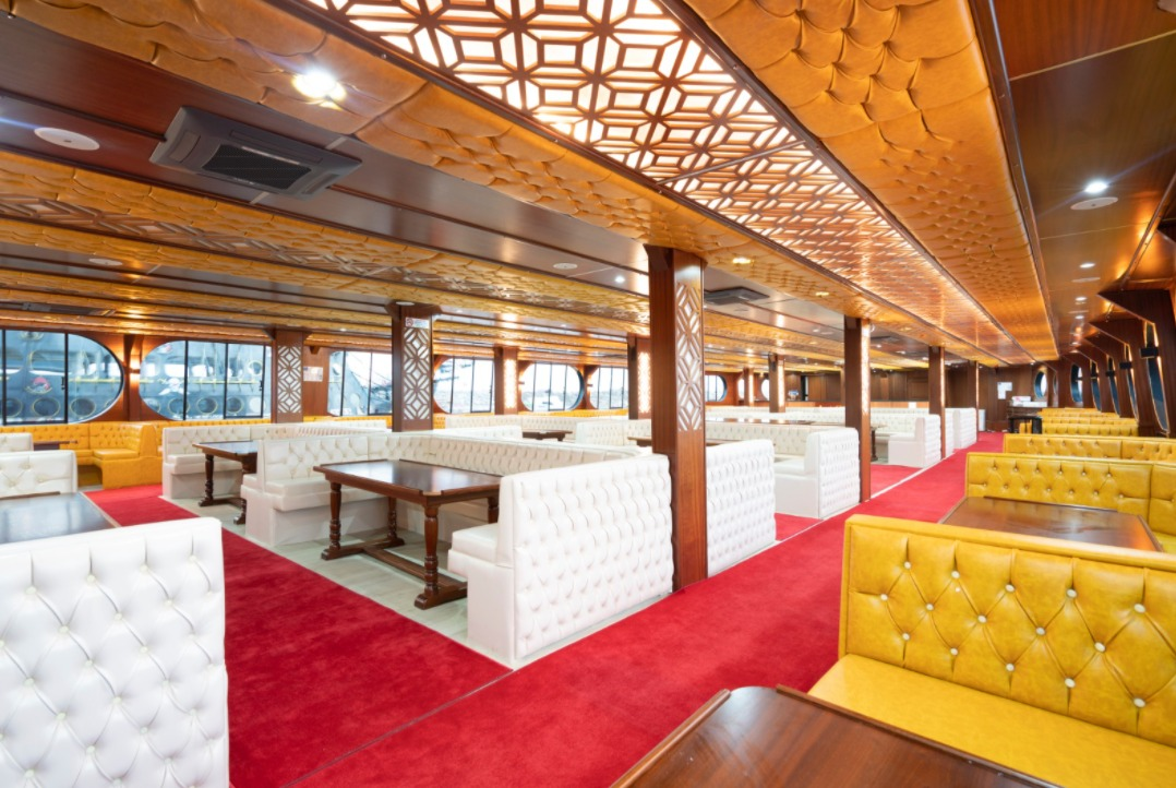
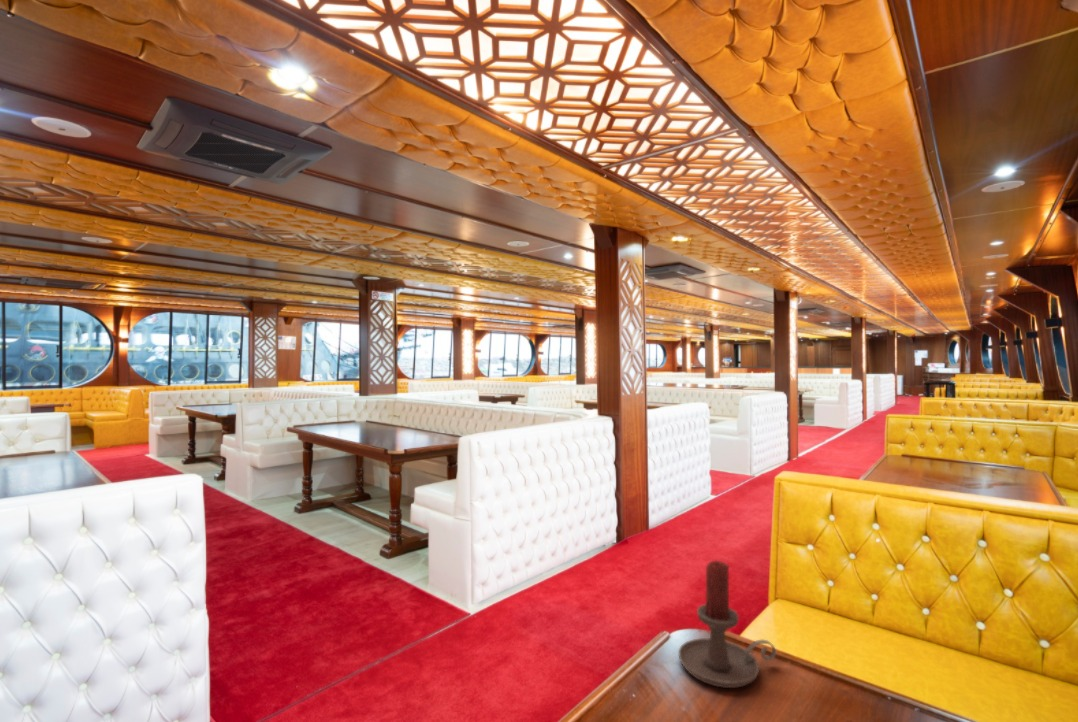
+ candle holder (728, 614)
